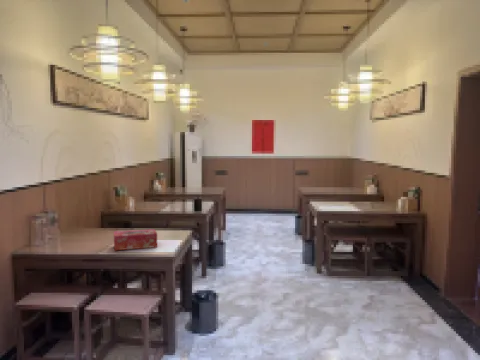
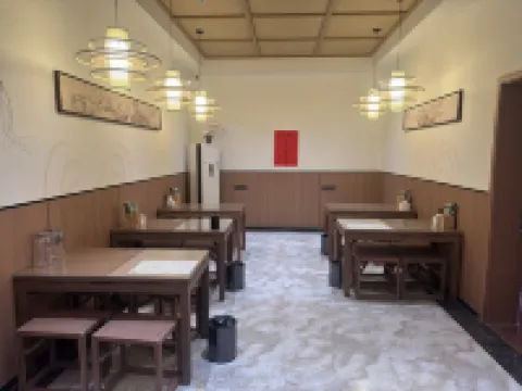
- tissue box (135, 239)
